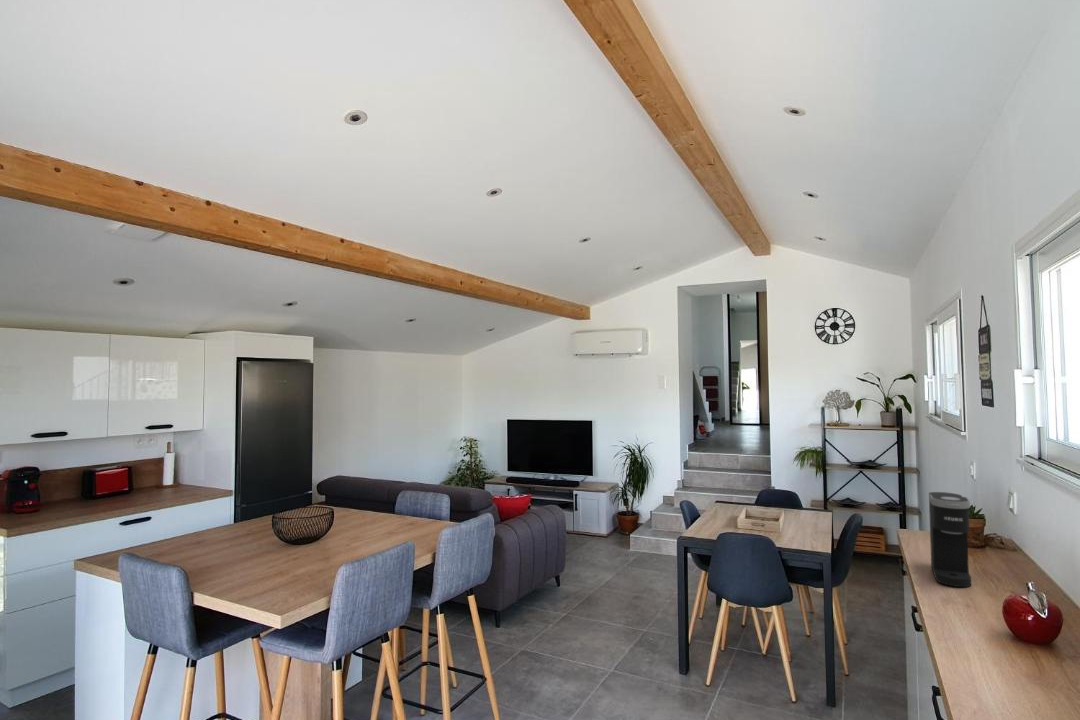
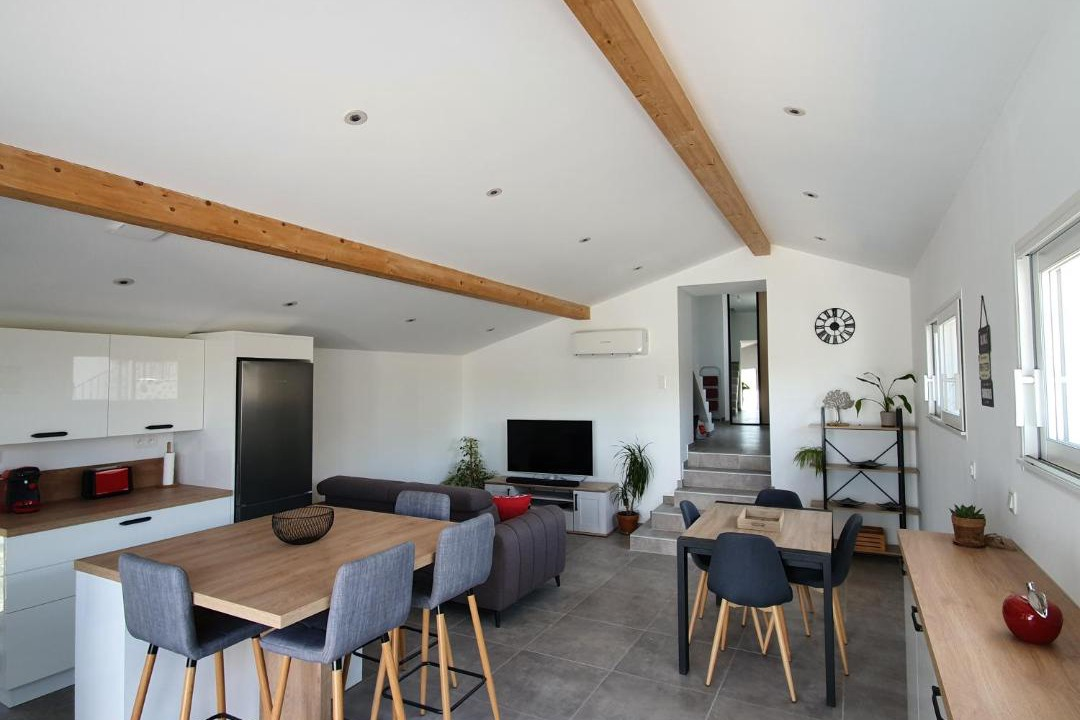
- coffee maker (949, 535)
